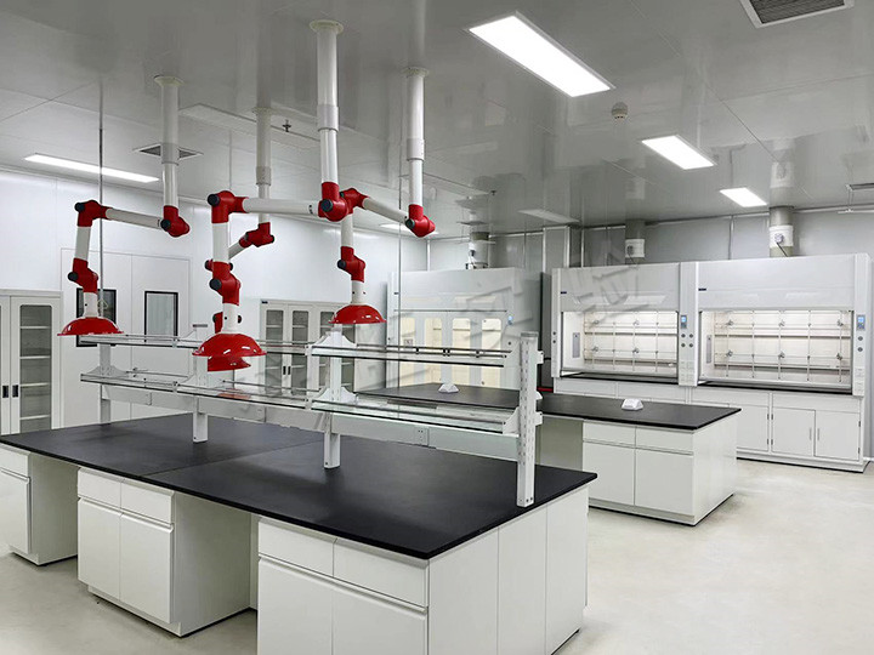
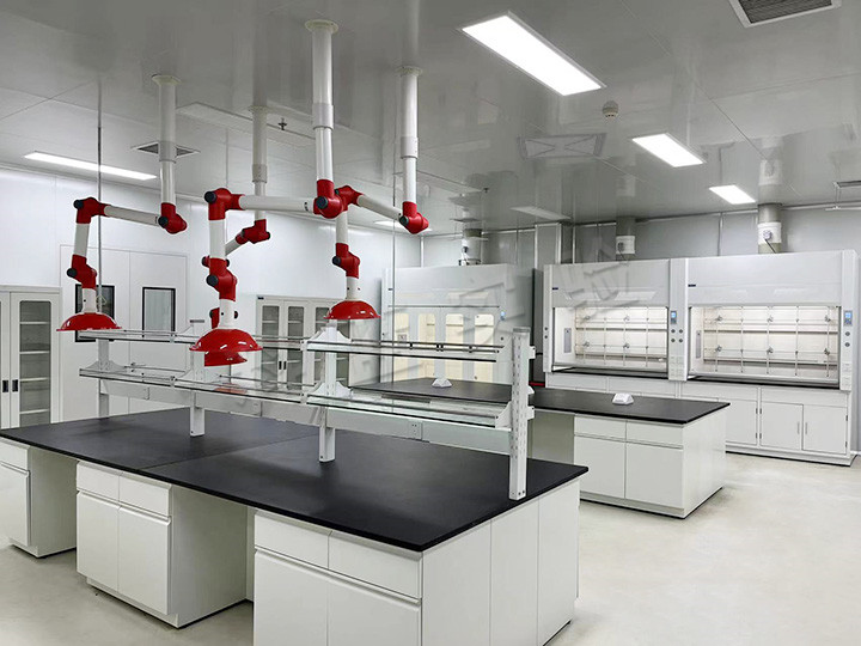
+ ceiling vent (560, 147)
